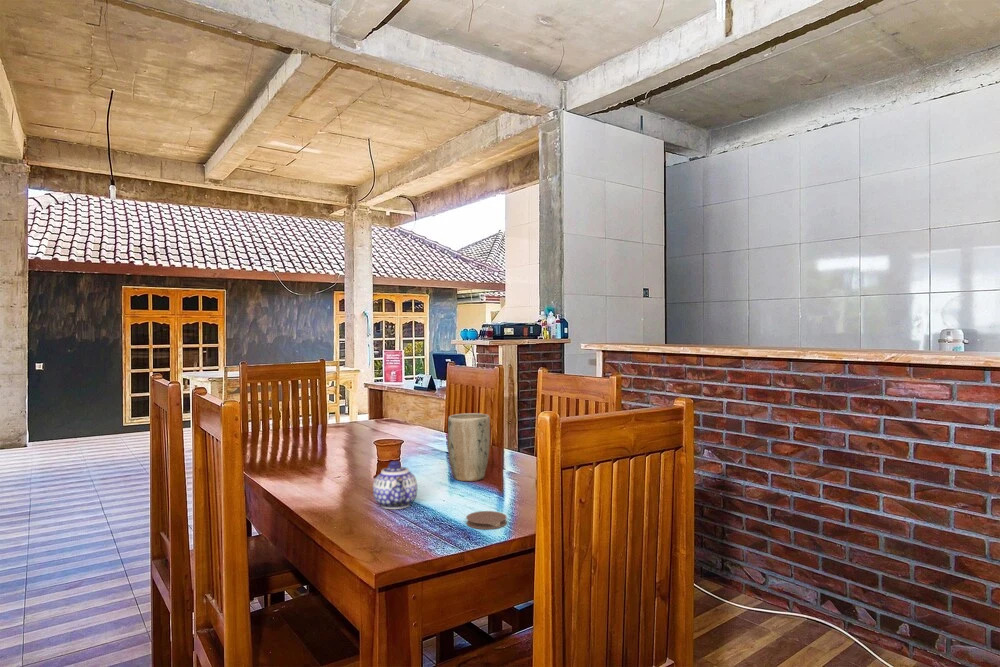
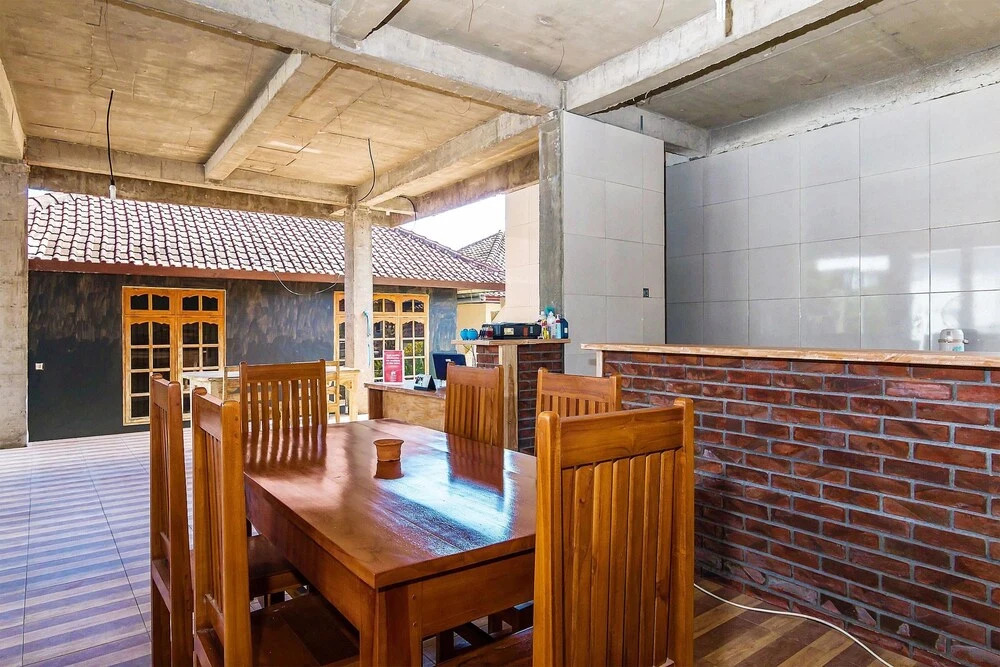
- plant pot (469, 446)
- coaster (486, 519)
- teapot (395, 483)
